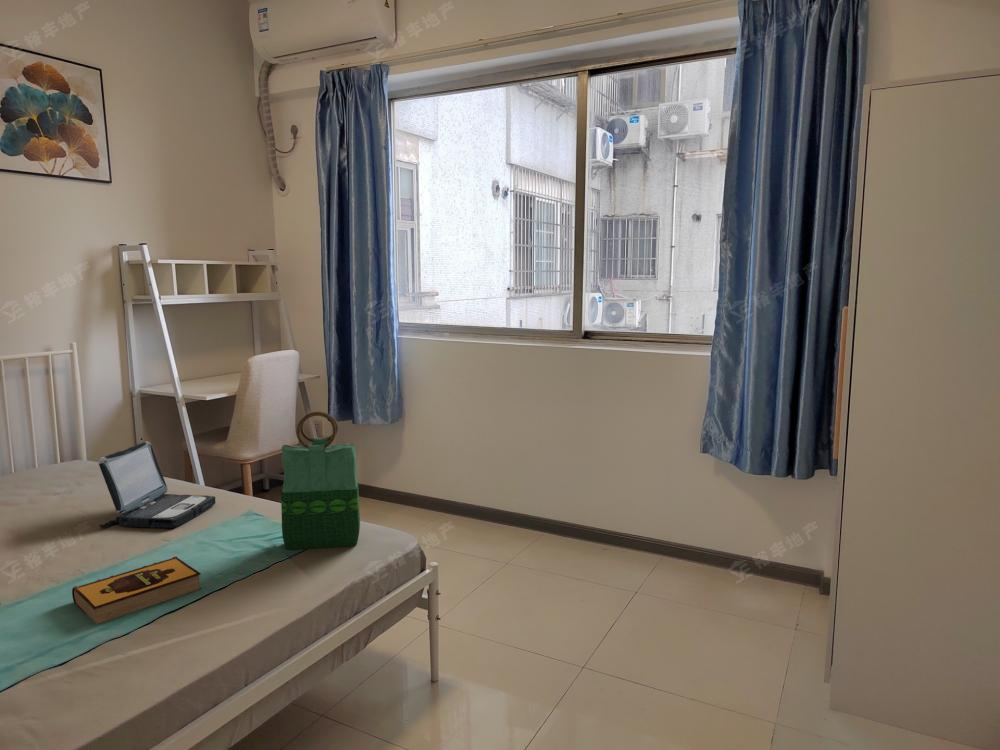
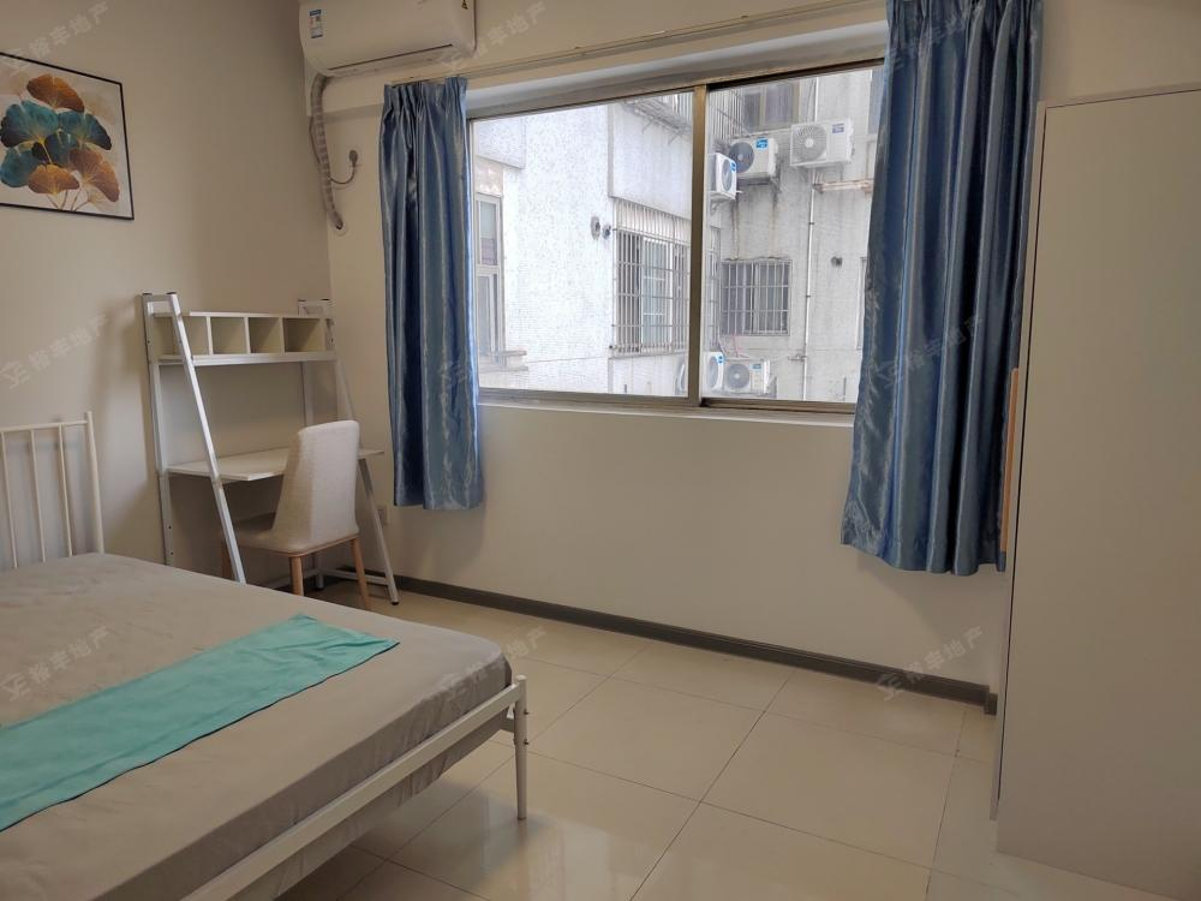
- hardback book (137, 587)
- tote bag (319, 478)
- laptop (157, 482)
